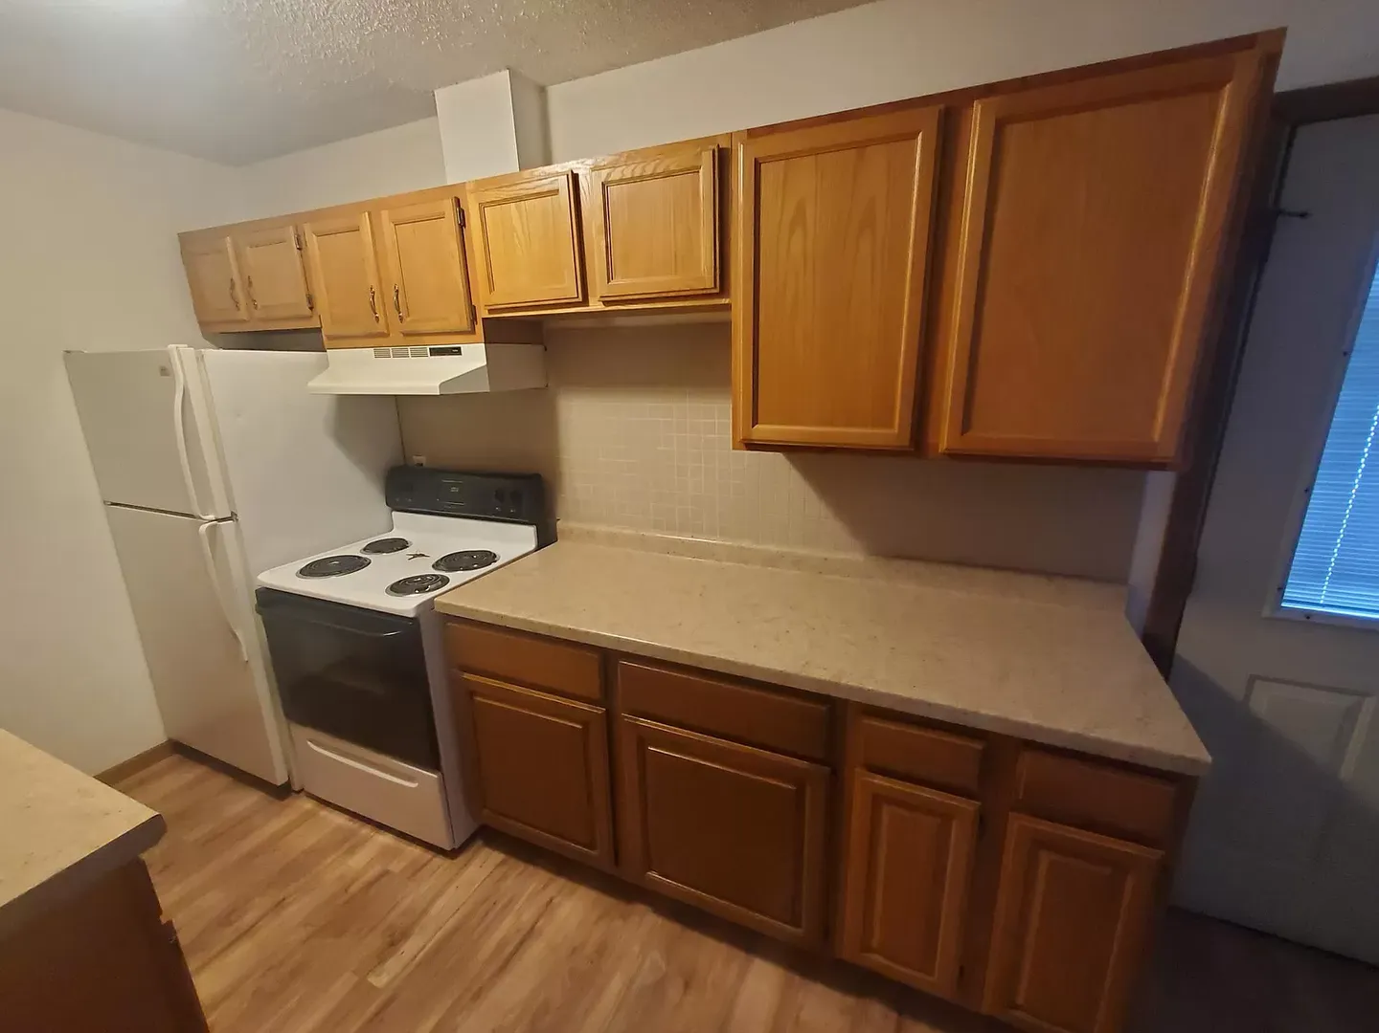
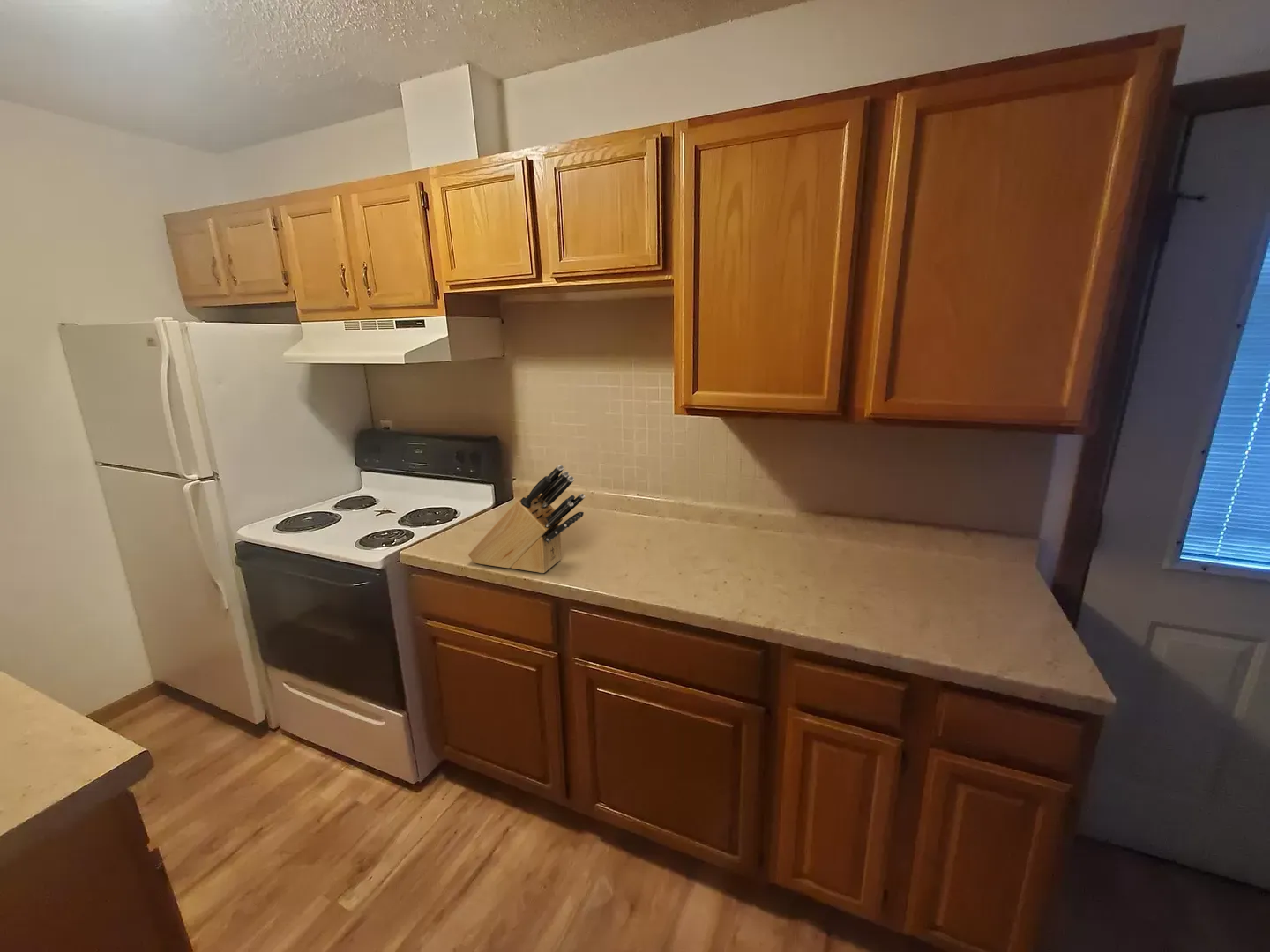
+ knife block (525, 515)
